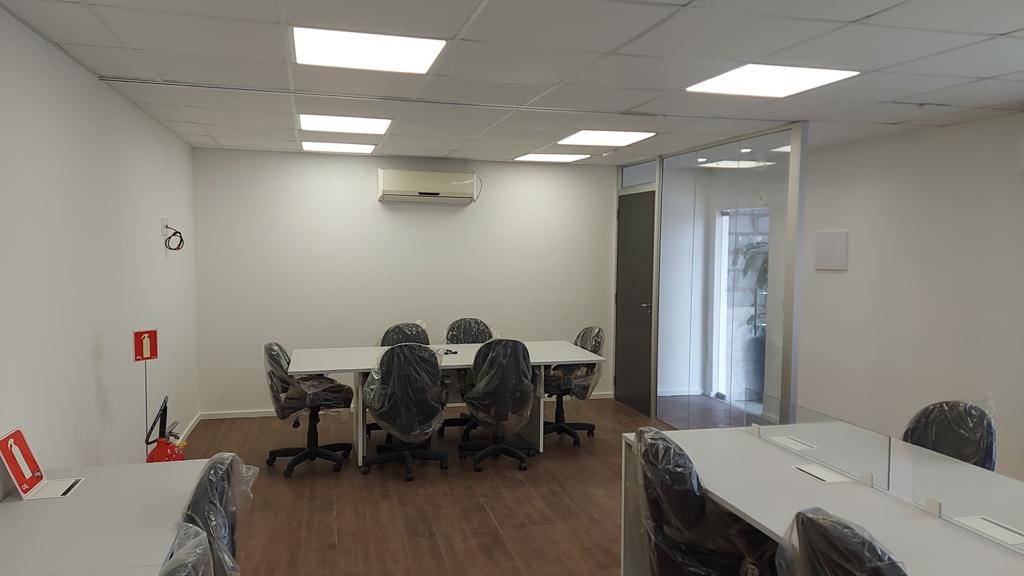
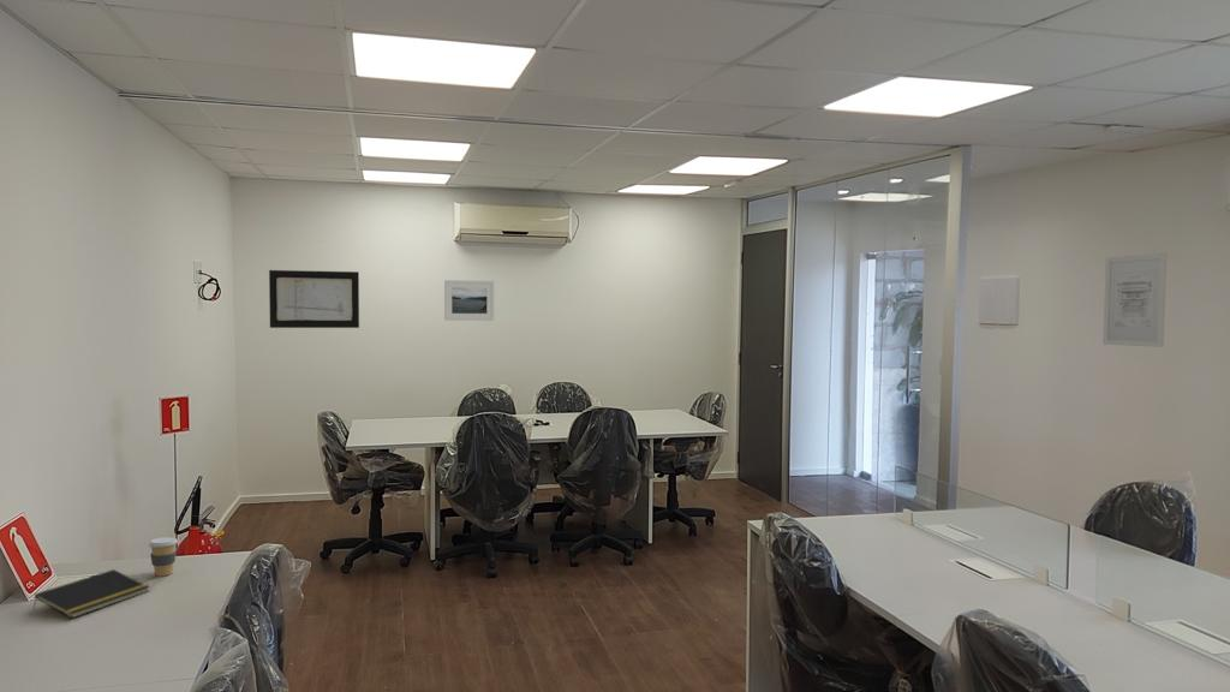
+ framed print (468, 300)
+ notepad (94, 592)
+ coffee cup (163, 556)
+ wall art (315, 299)
+ wall art (1133, 300)
